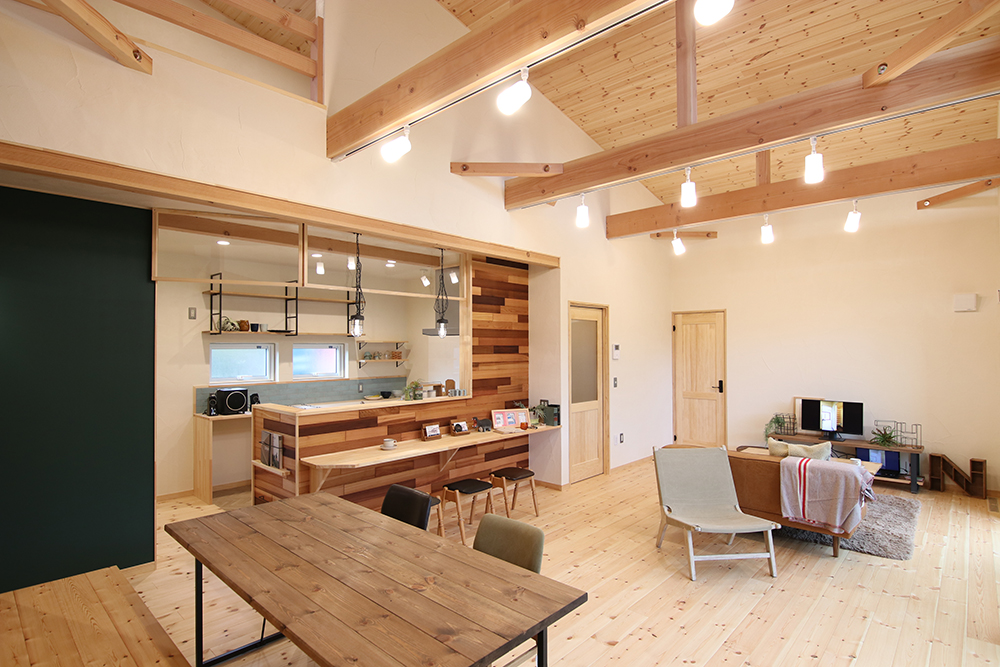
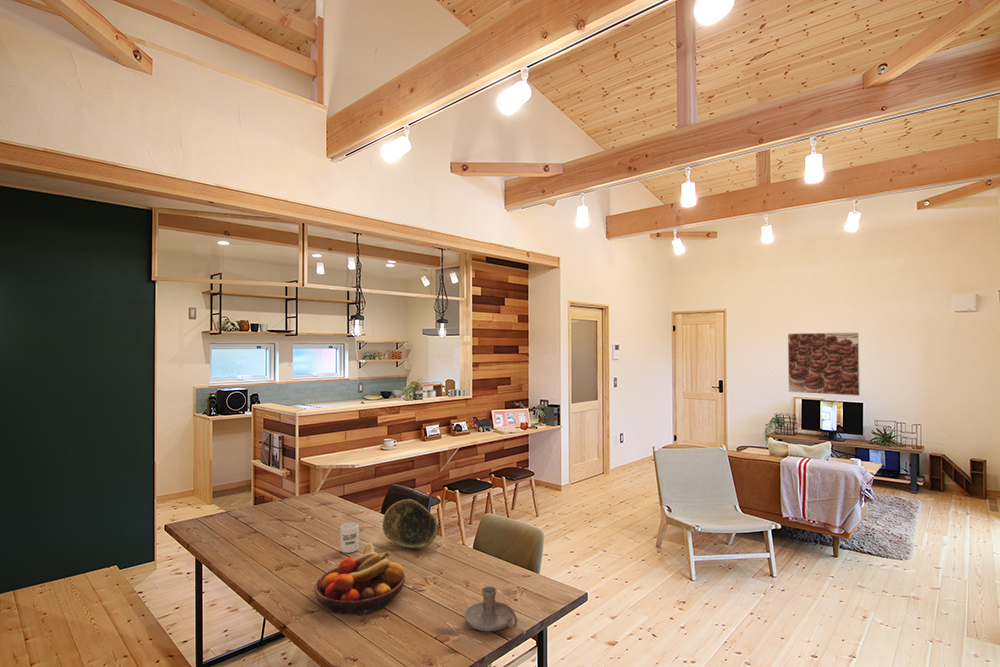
+ cup (349, 537)
+ candle holder (493, 608)
+ bowl (413, 524)
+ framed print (822, 363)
+ fruit bowl (360, 575)
